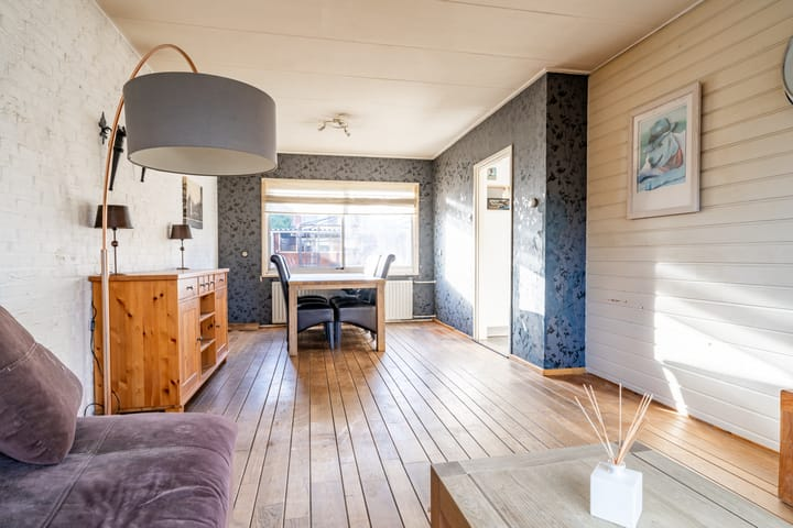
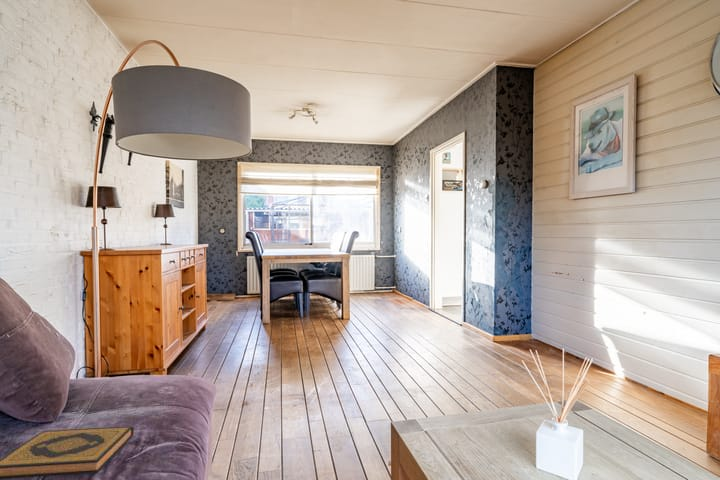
+ hardback book (68, 449)
